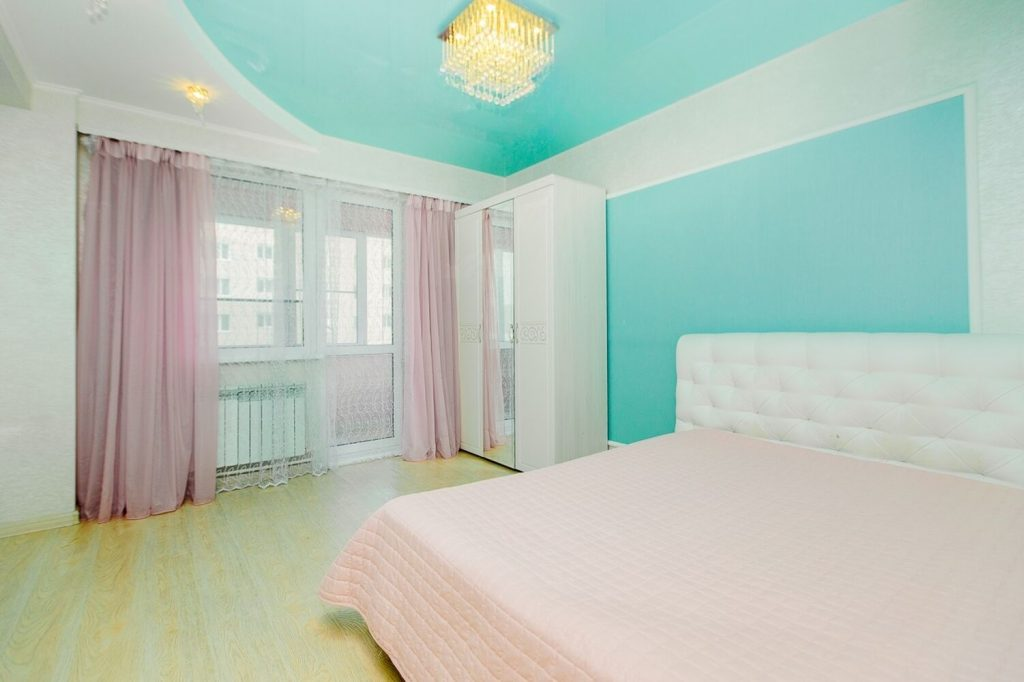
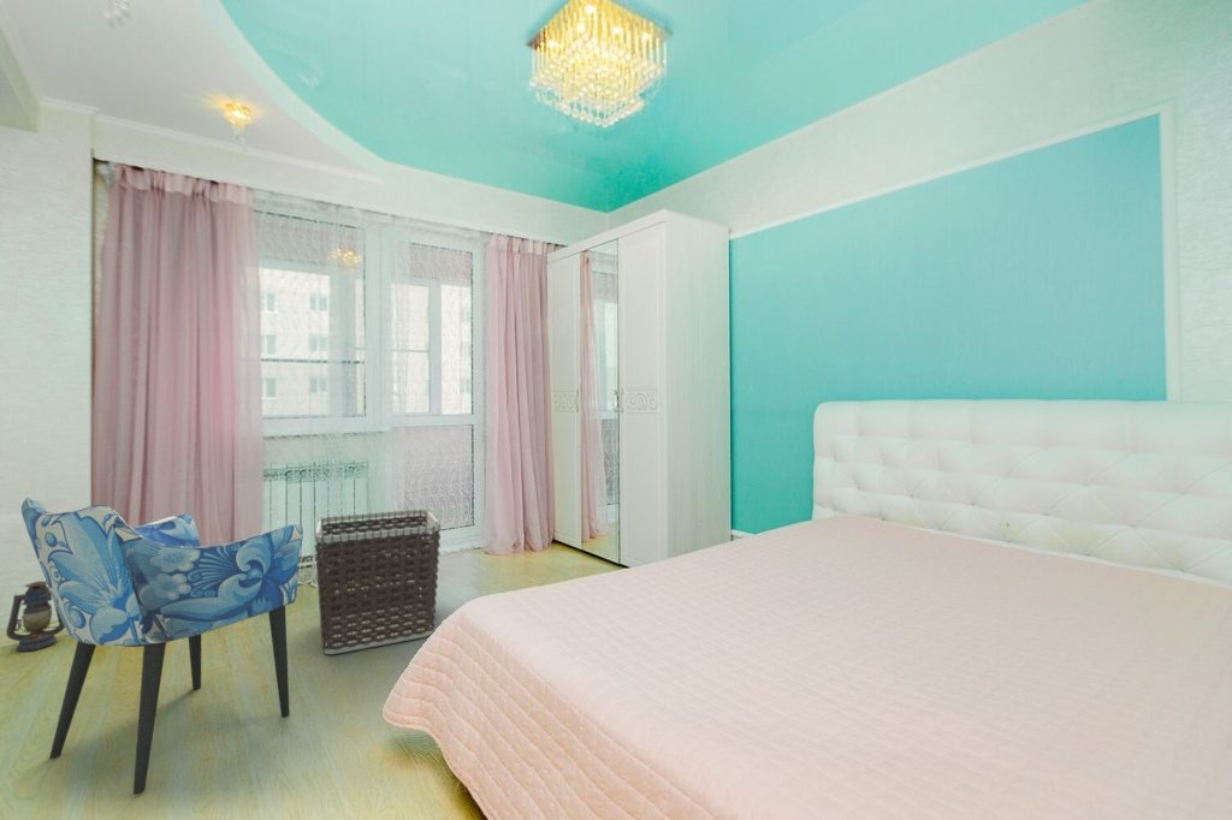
+ armchair (158, 614)
+ lantern (37, 612)
+ clothes hamper (378, 574)
